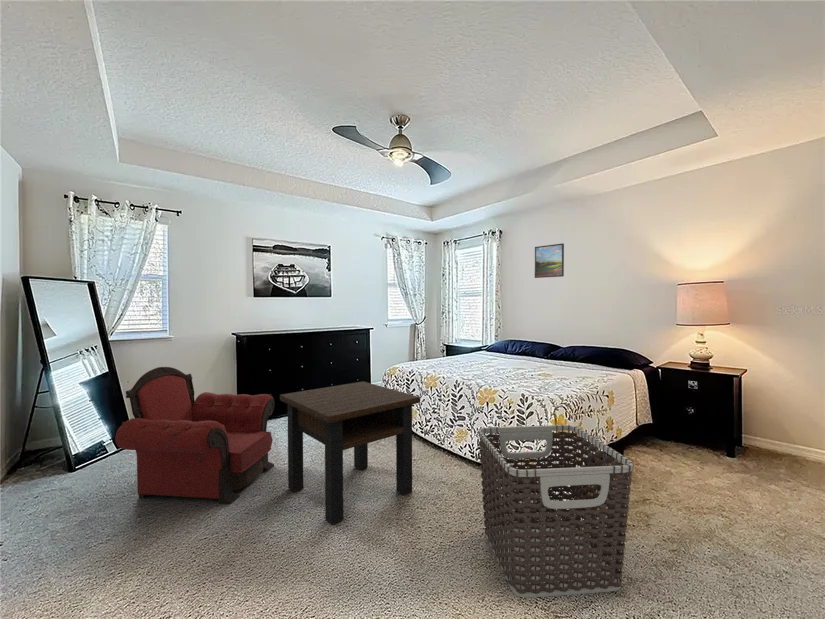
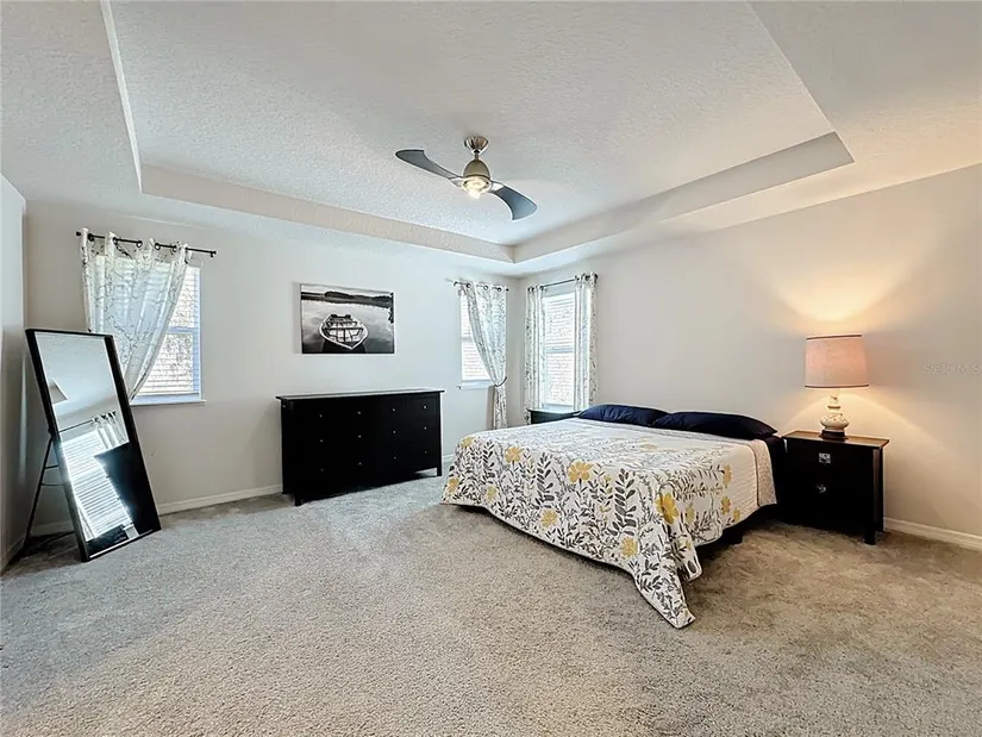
- clothes hamper (546, 500)
- side table (349, 443)
- armchair (205, 424)
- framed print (548, 261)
